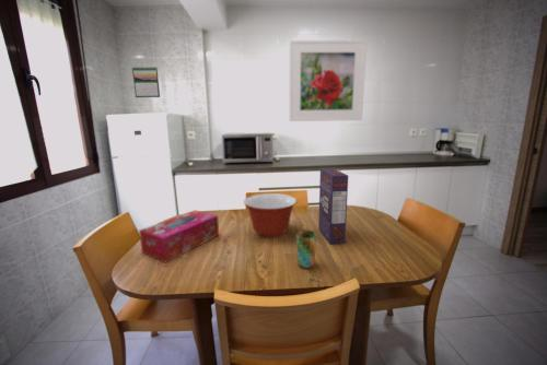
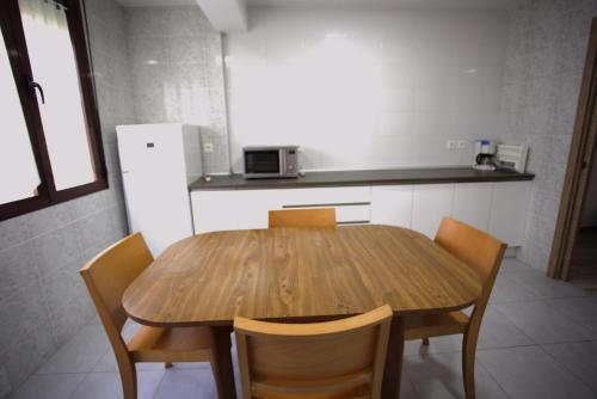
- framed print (326, 82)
- tissue box (182, 233)
- calendar (146, 82)
- cereal box (331, 204)
- mixing bowl (270, 215)
- cup (305, 249)
